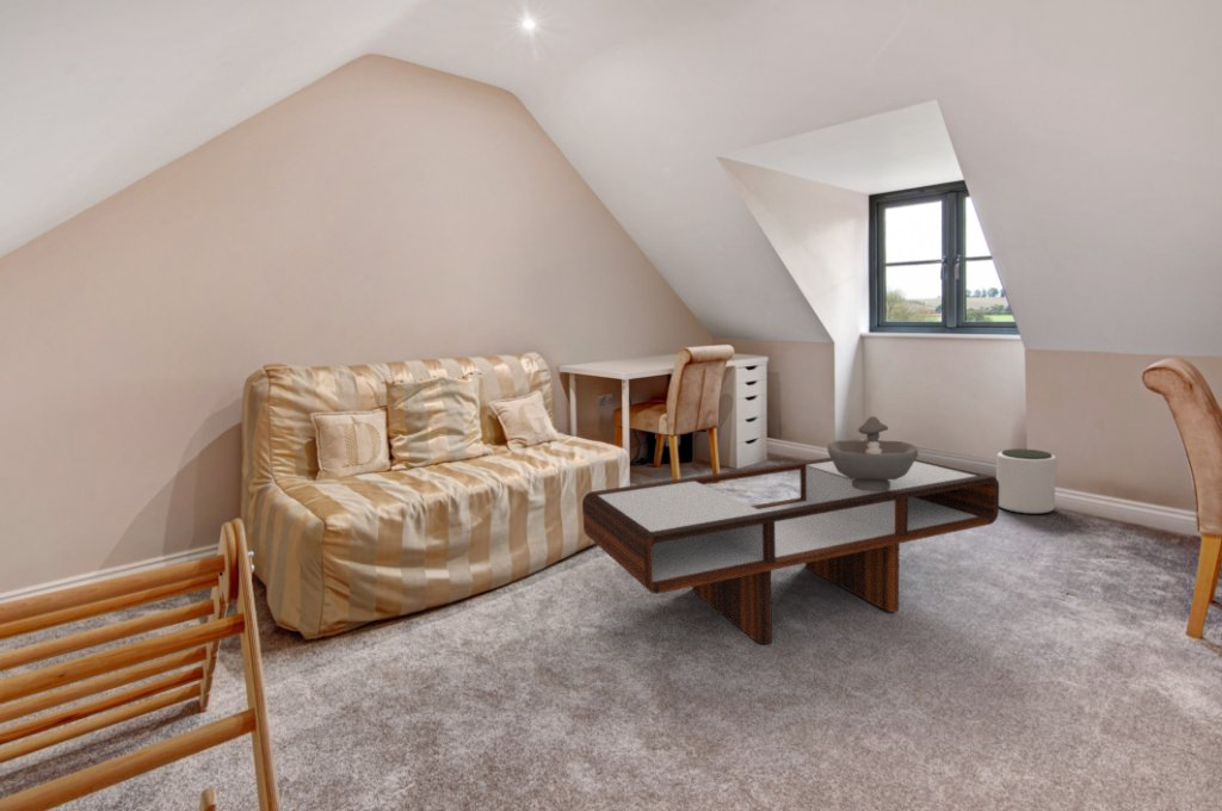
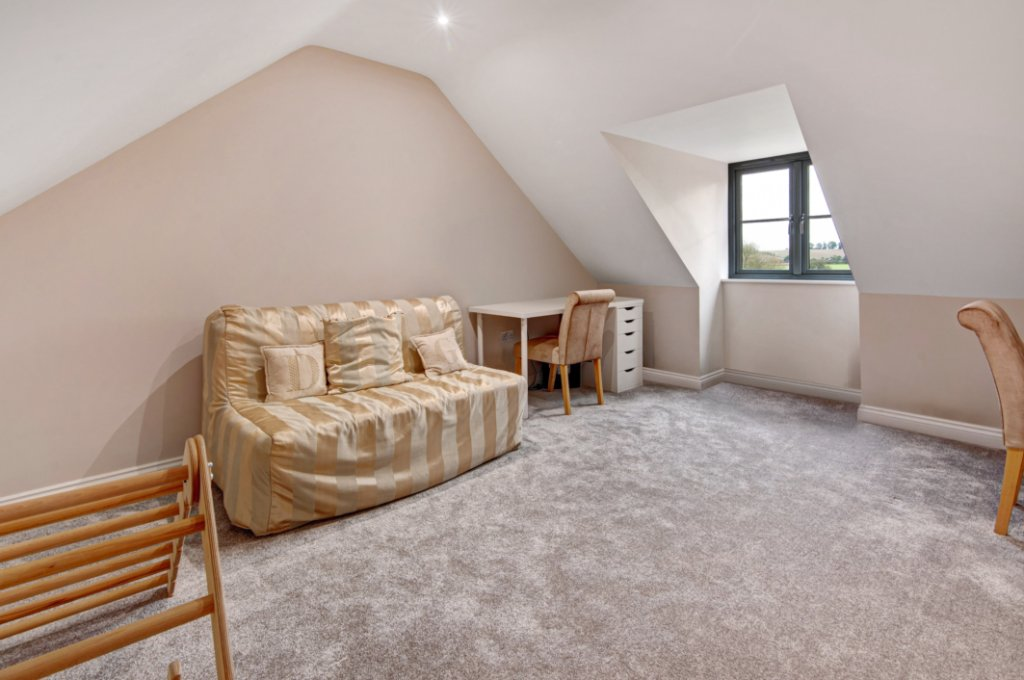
- plant pot (1025, 481)
- coffee table (789, 543)
- decorative bowl (870, 450)
